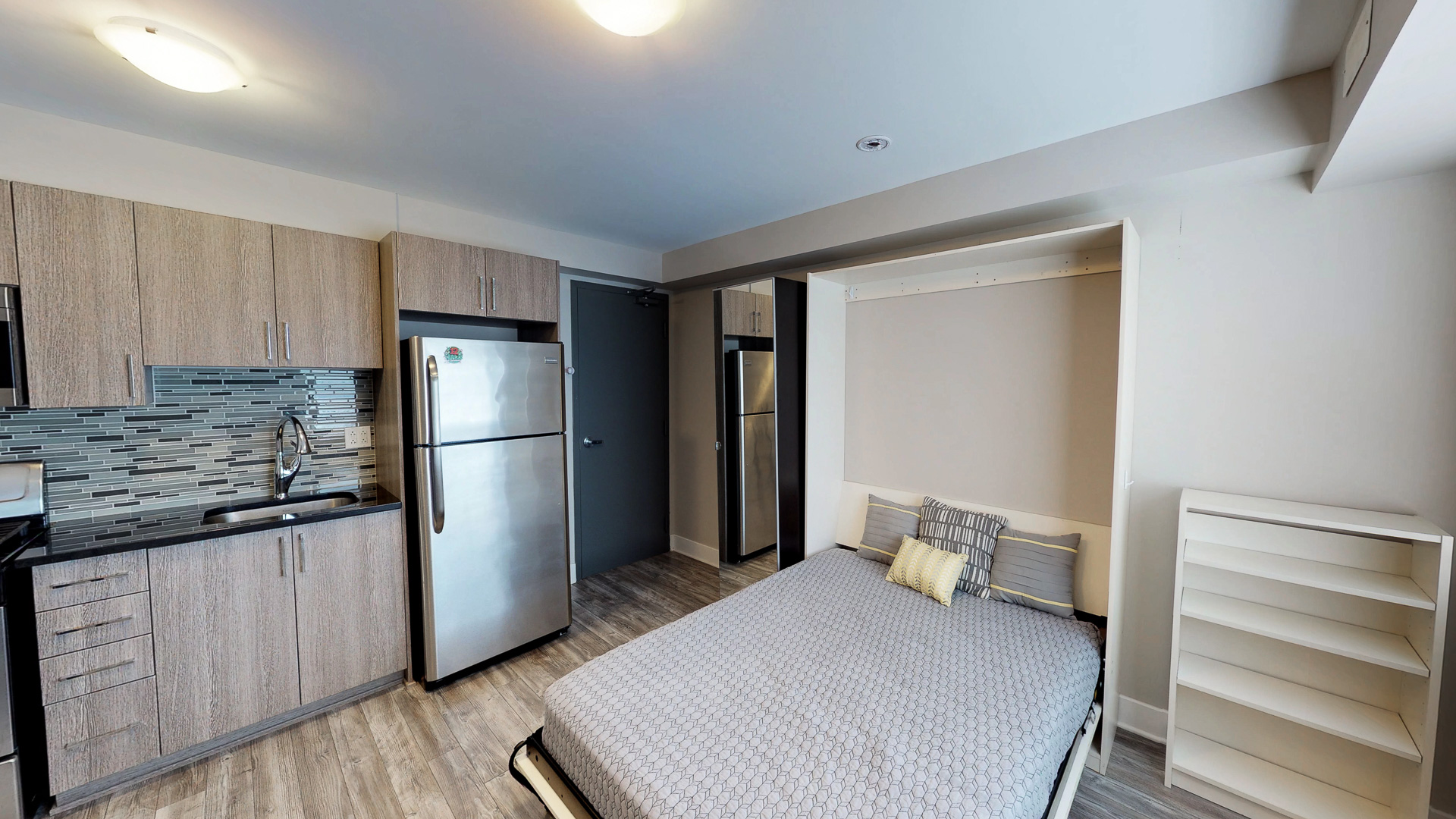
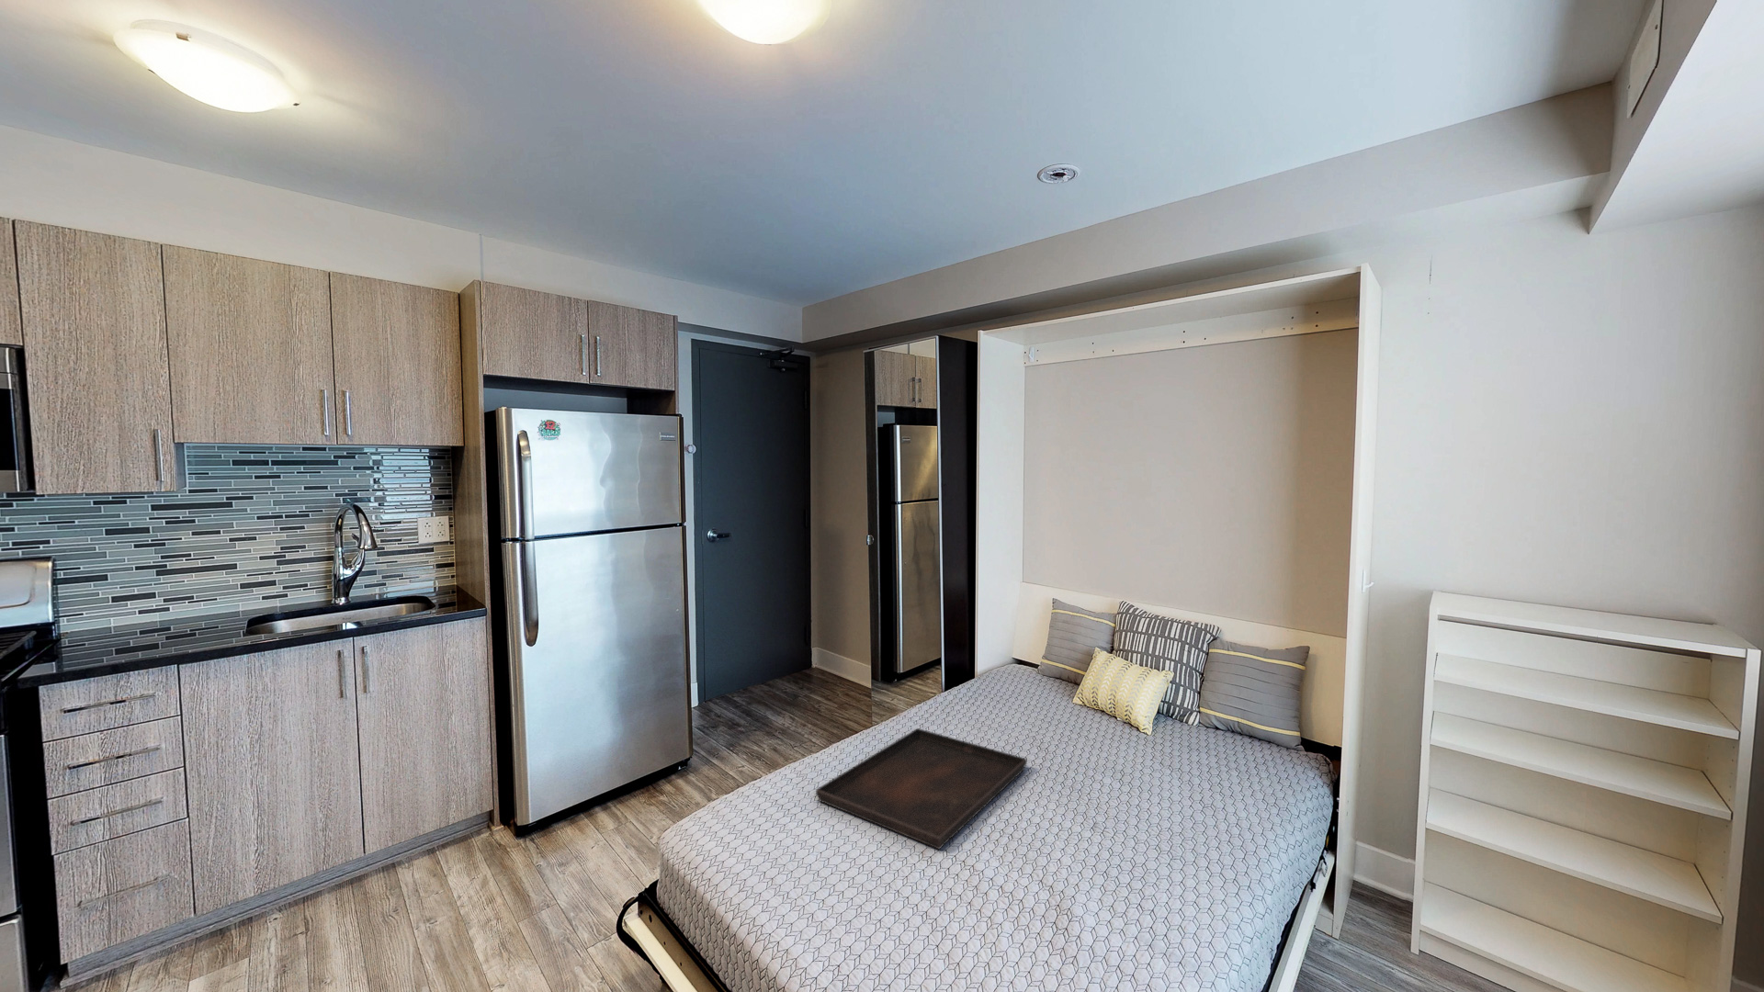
+ serving tray (926, 779)
